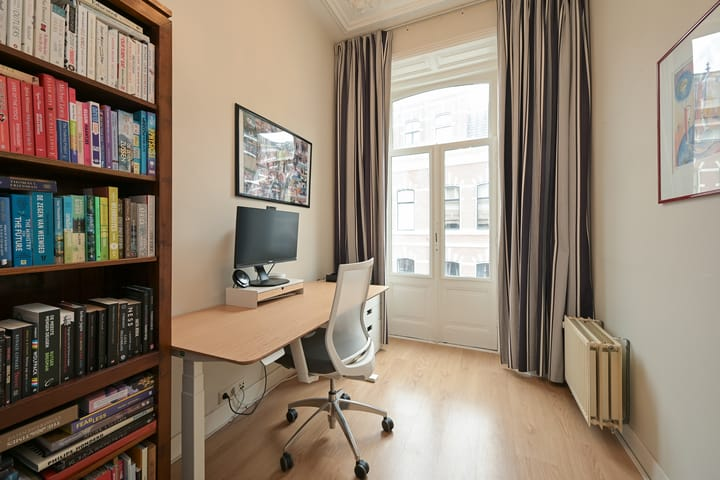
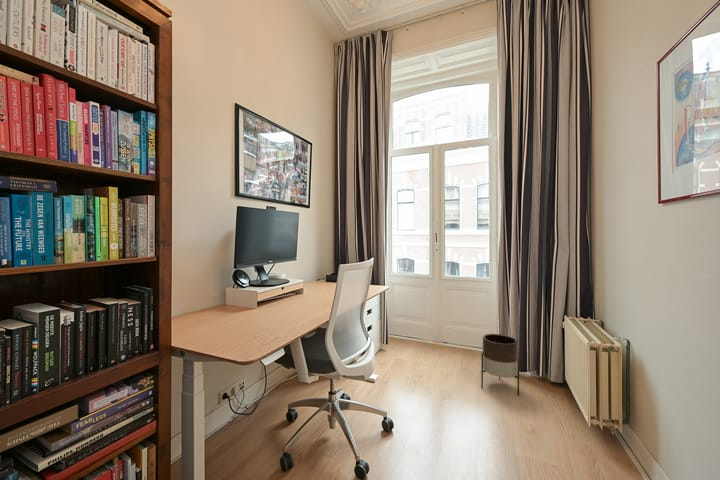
+ planter (499, 362)
